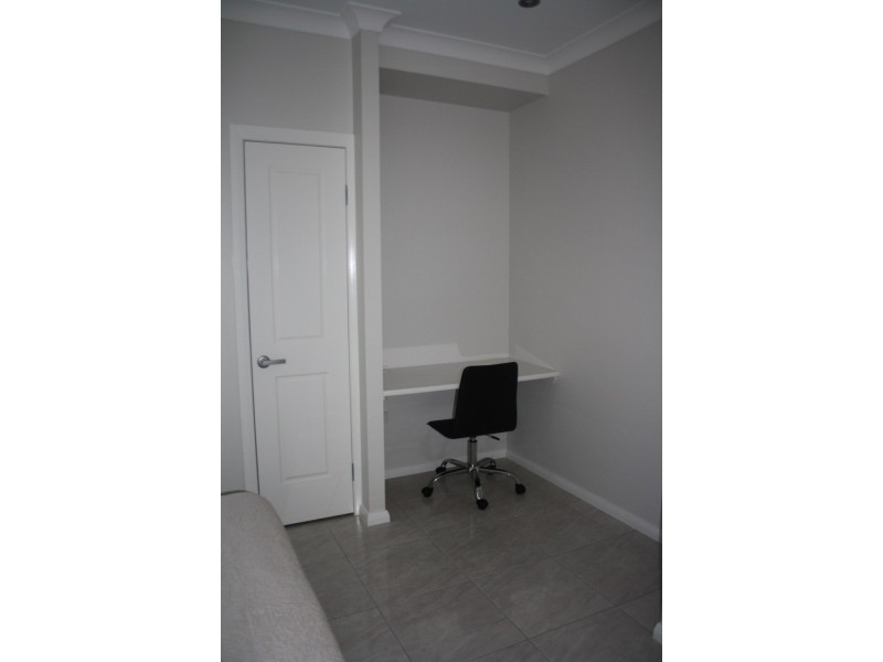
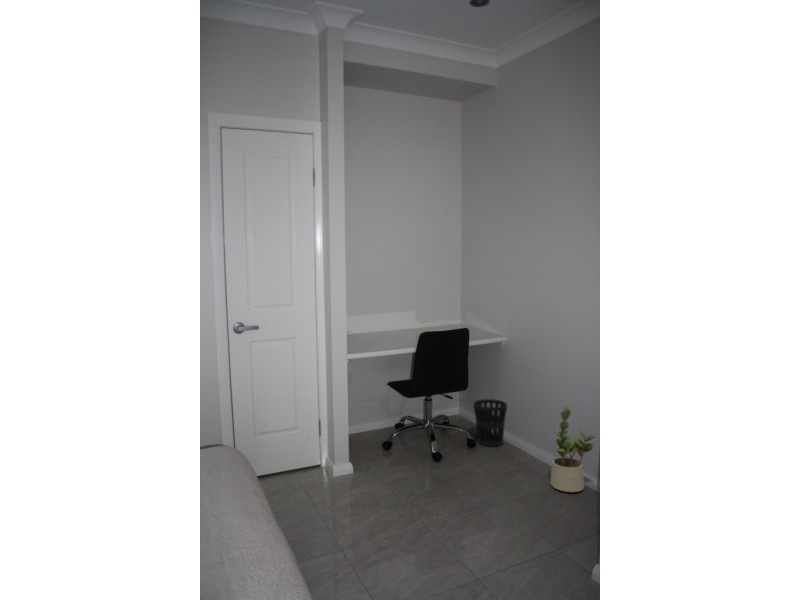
+ potted plant (572, 447)
+ wastebasket (490, 422)
